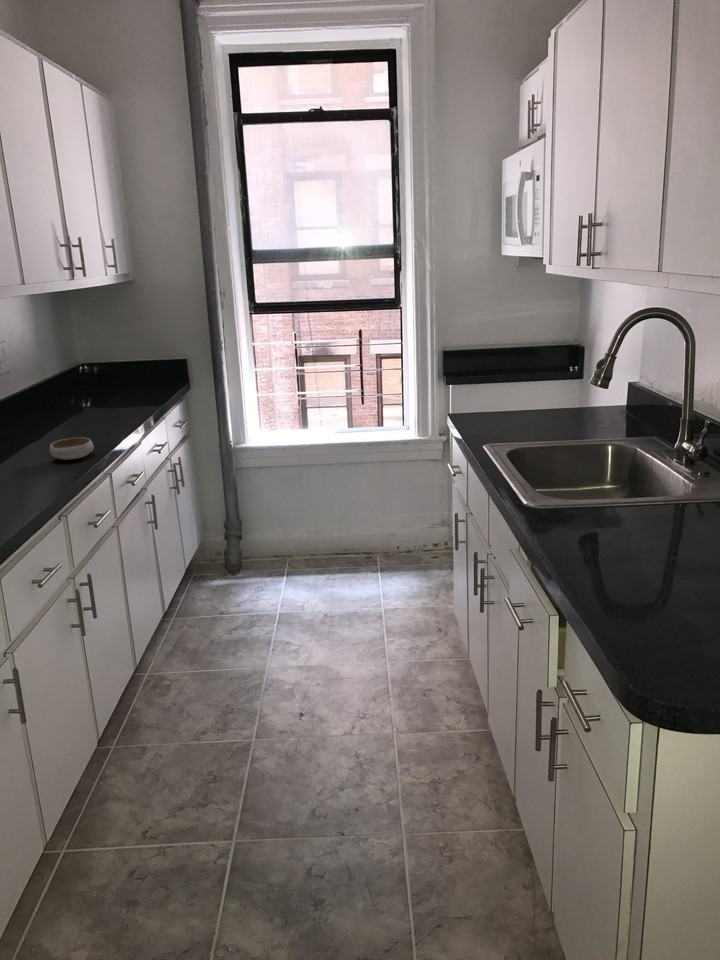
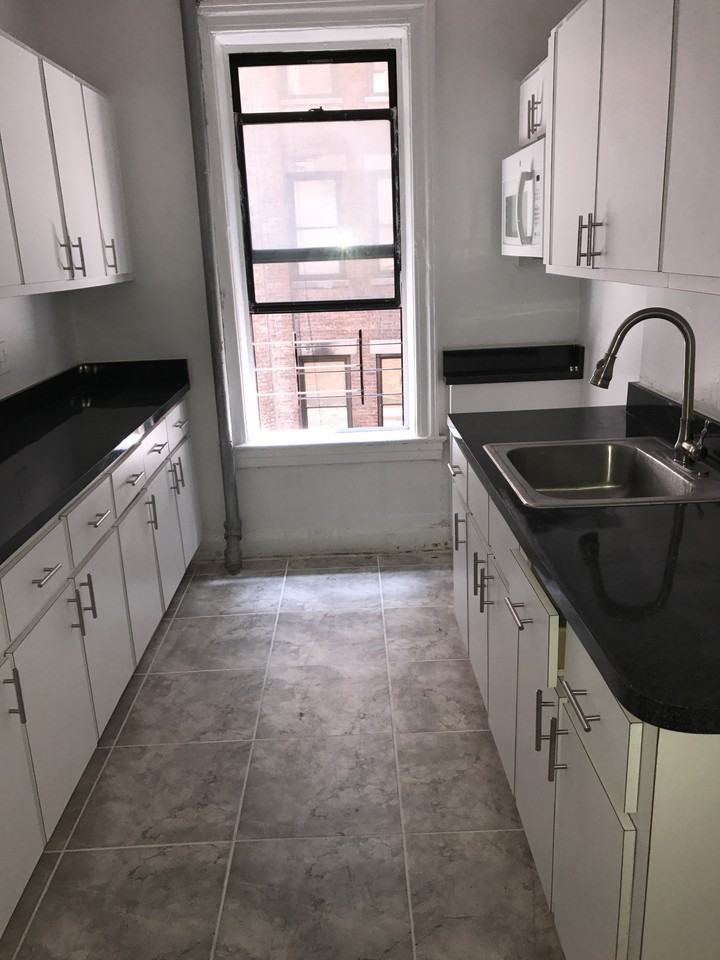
- bowl (72, 449)
